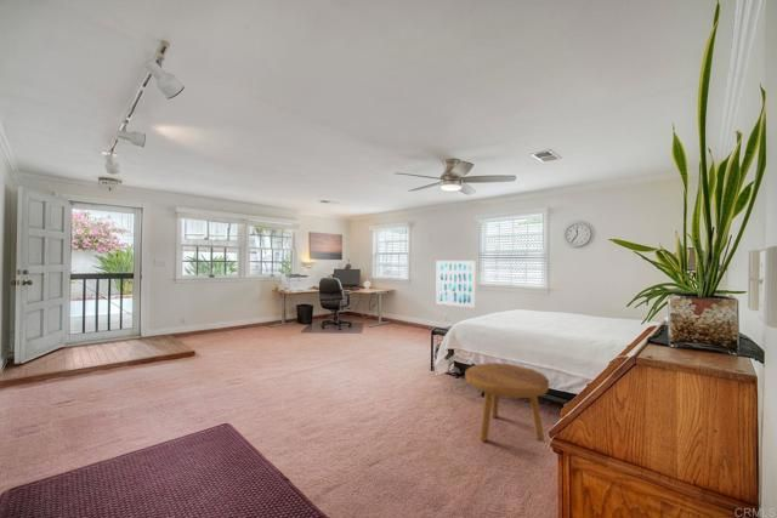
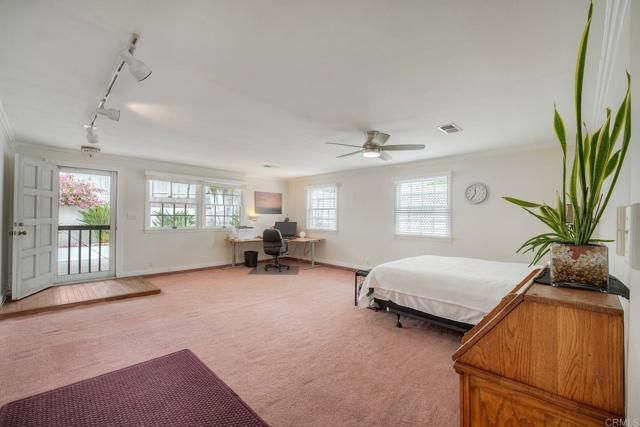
- wall art (454, 283)
- footstool (505, 395)
